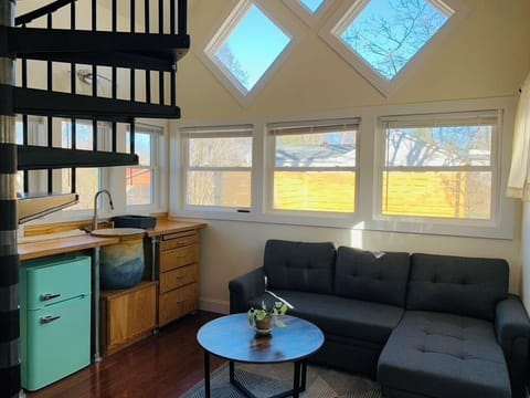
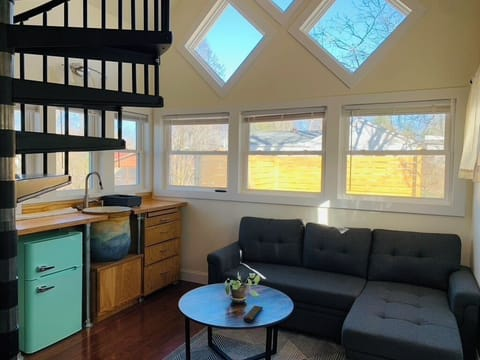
+ remote control (253, 313)
